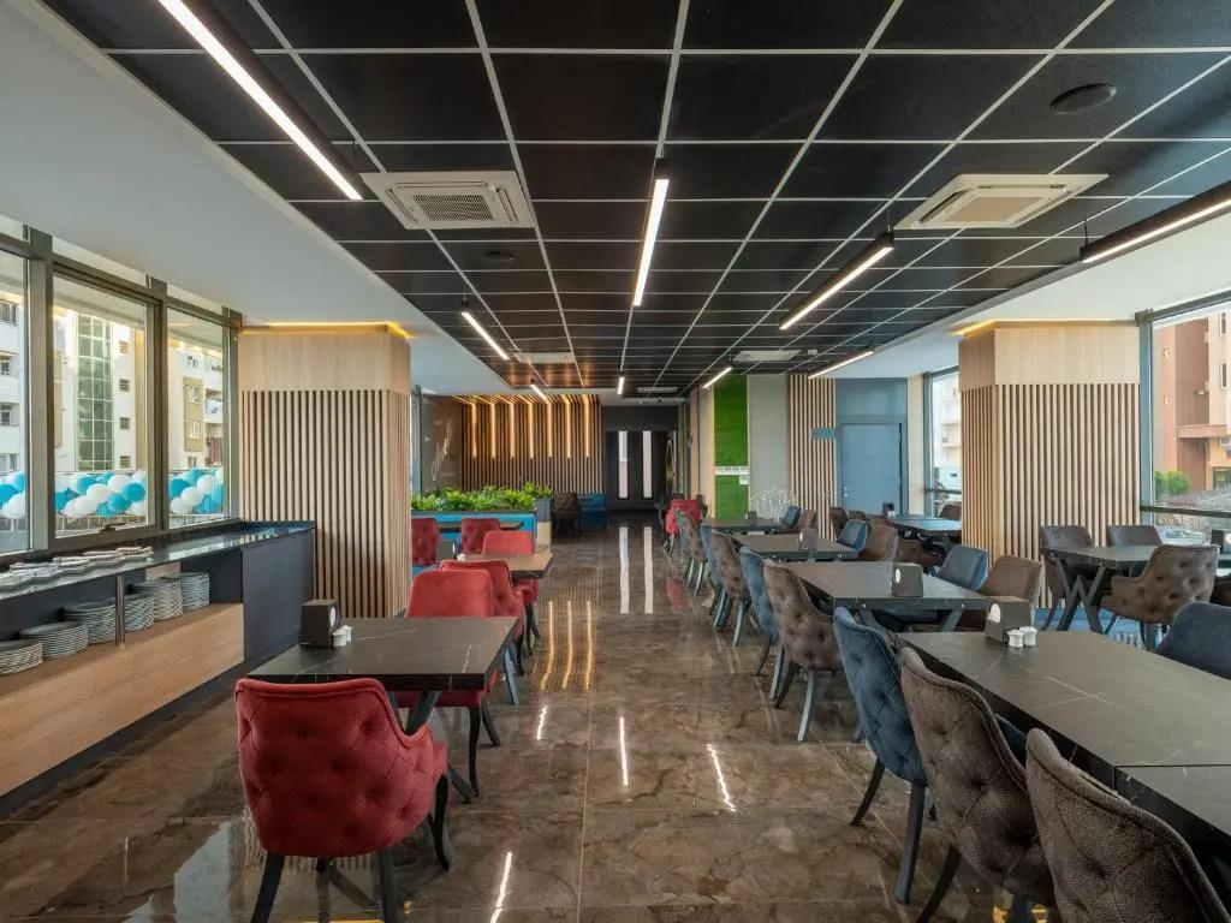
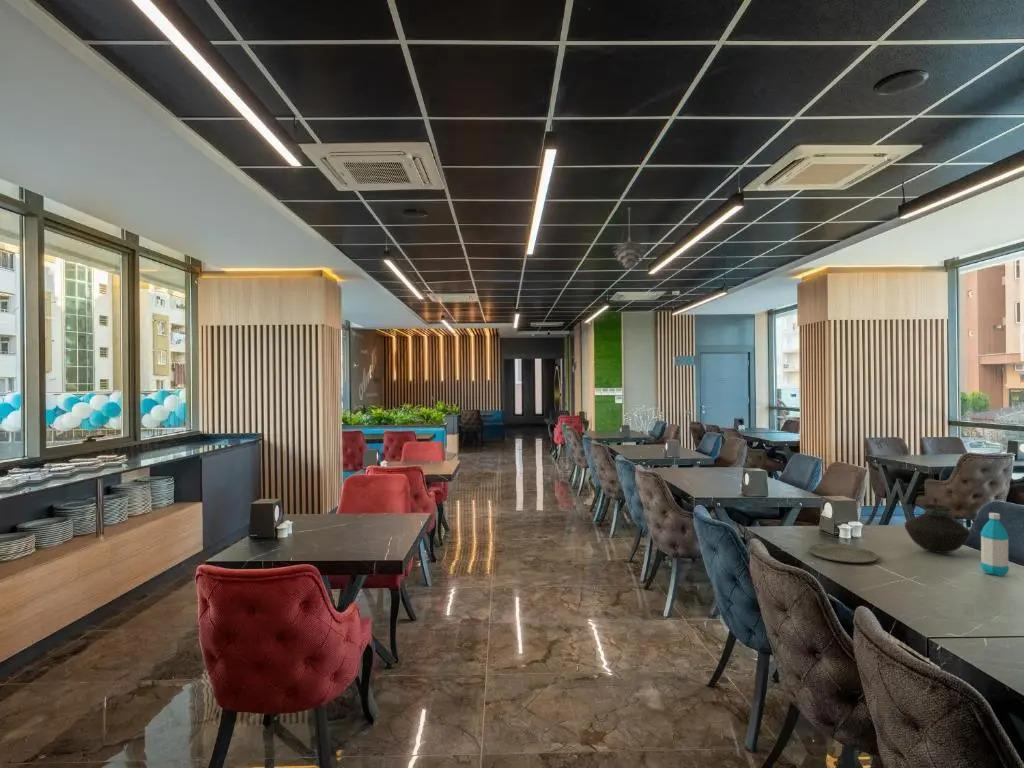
+ water bottle (994, 543)
+ vase (936, 529)
+ plate (842, 553)
+ pendant light (629, 238)
